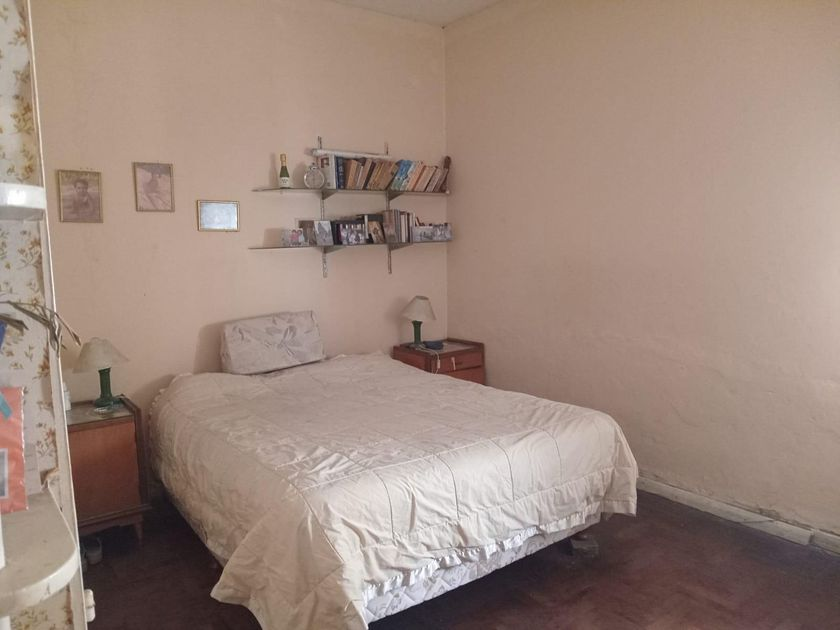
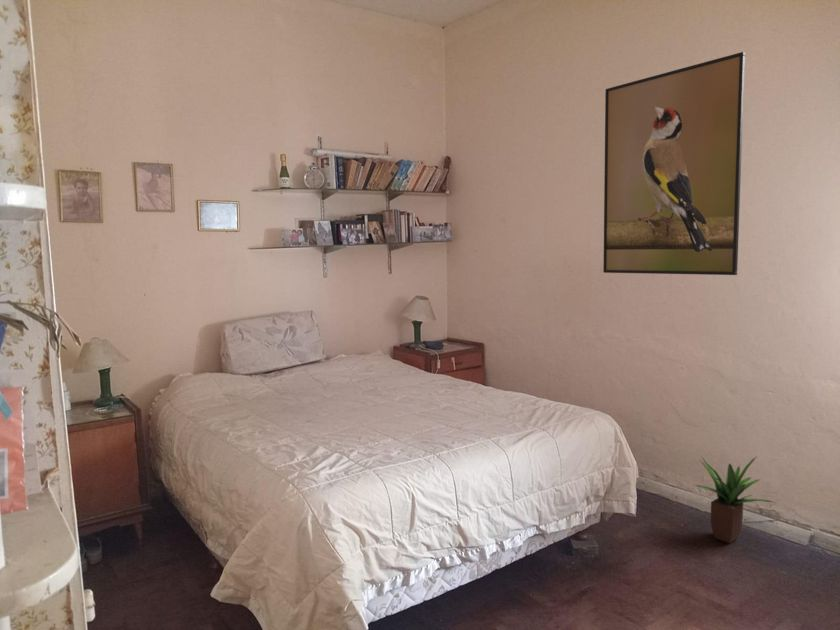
+ potted plant (734, 497)
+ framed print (666, 174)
